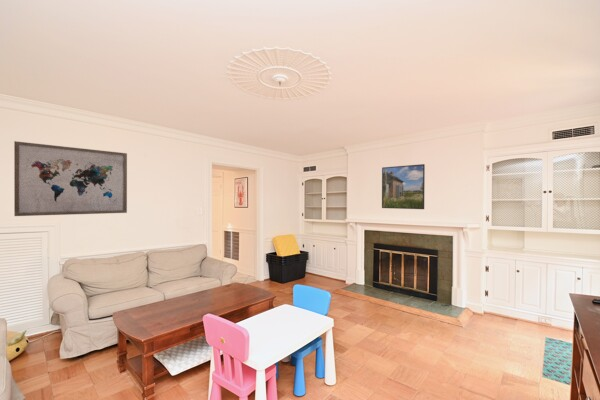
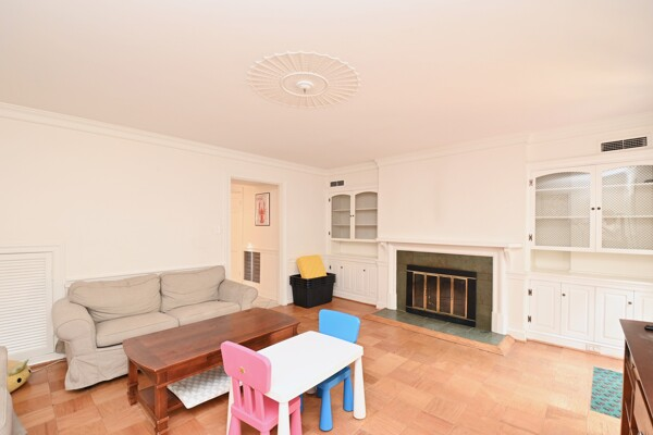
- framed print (402, 187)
- wall art (77, 181)
